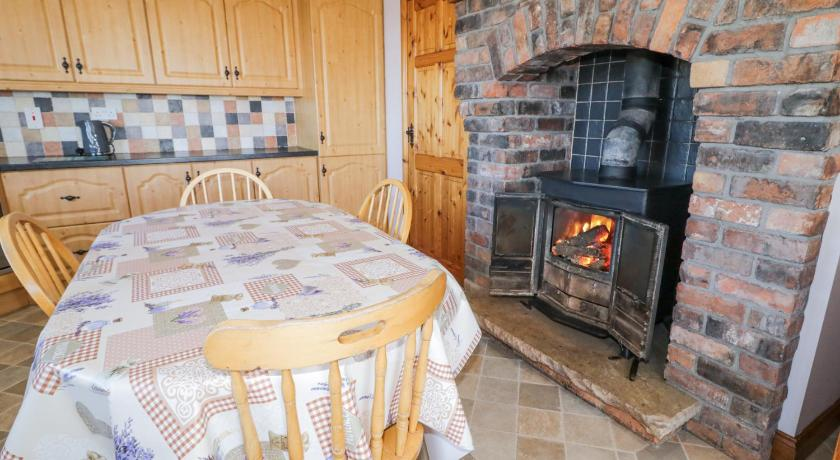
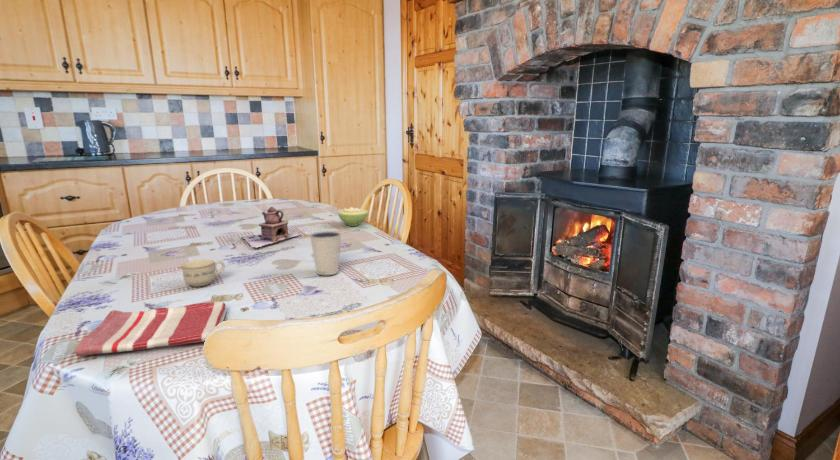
+ sugar bowl (353, 215)
+ dixie cup (326, 253)
+ dish towel (159, 325)
+ cup (204, 272)
+ teapot (272, 223)
